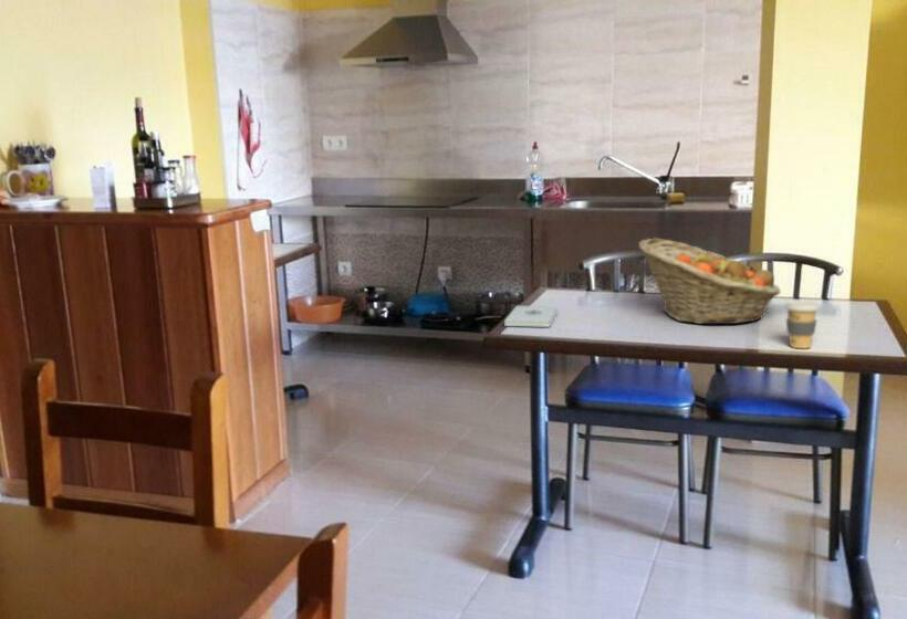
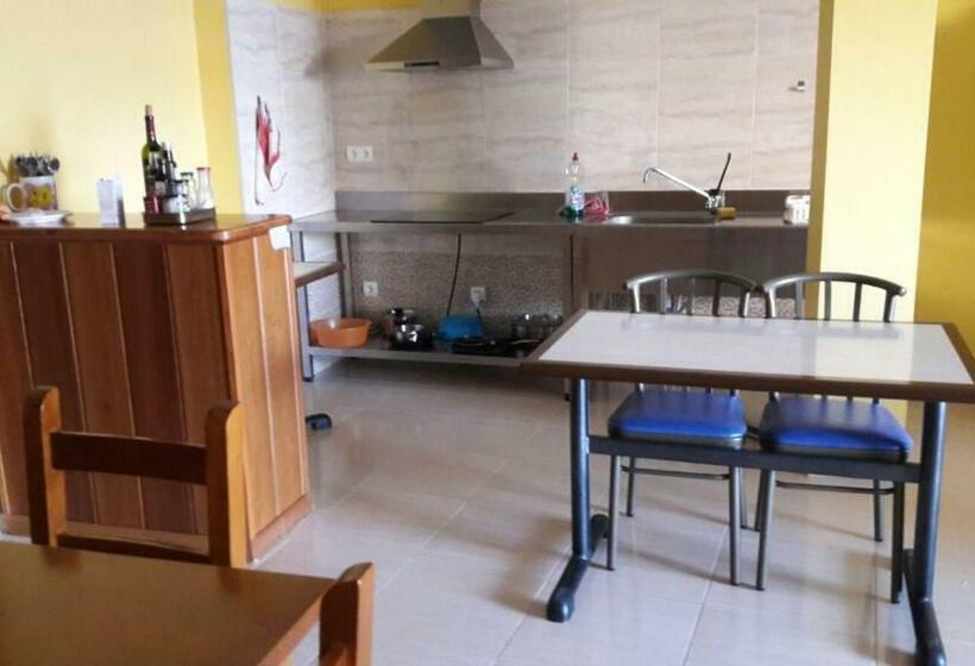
- fruit basket (707, 277)
- coffee cup (801, 324)
- notepad (532, 315)
